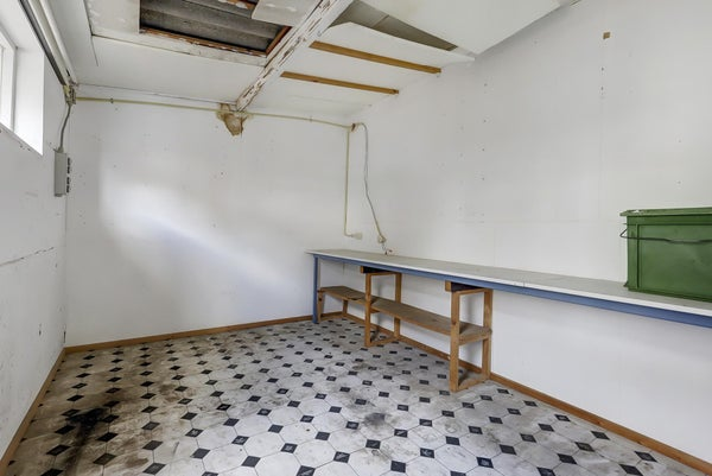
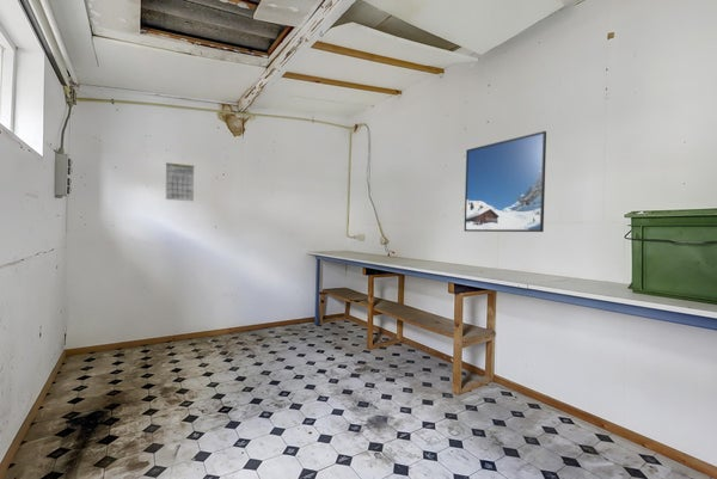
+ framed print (501, 186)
+ calendar (179, 178)
